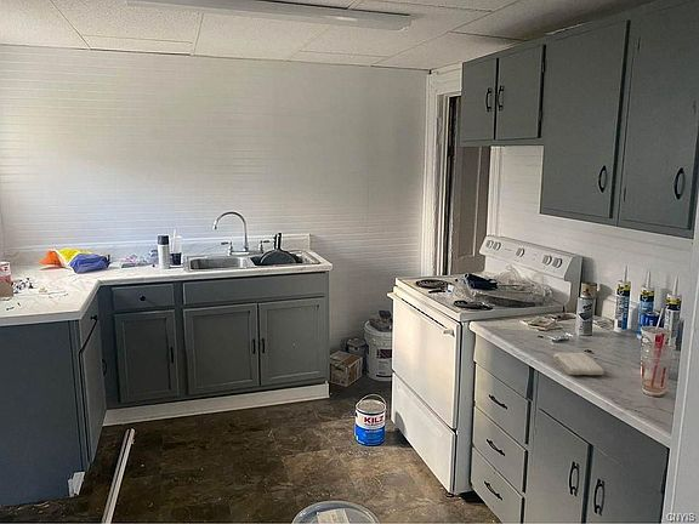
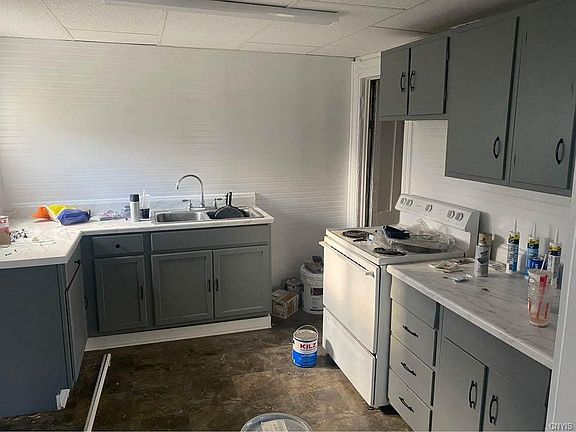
- washcloth (576, 363)
